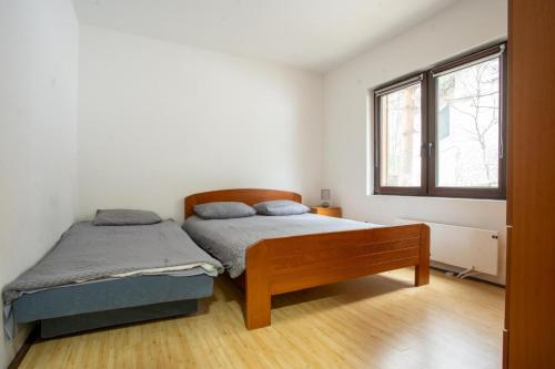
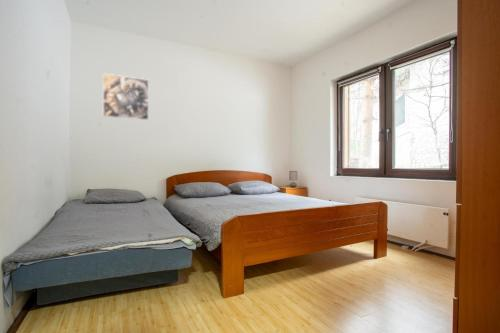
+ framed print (126, 97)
